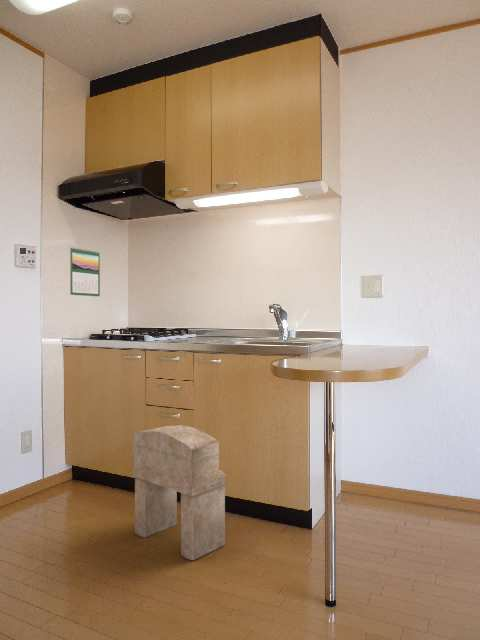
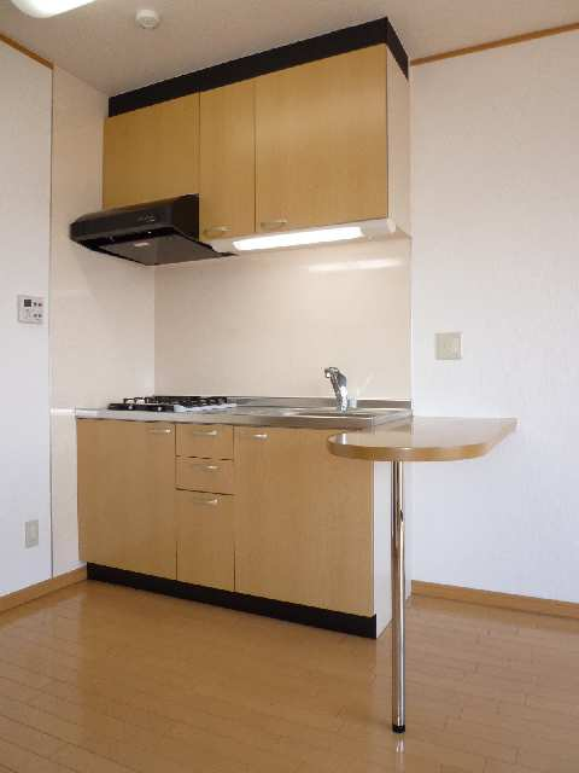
- stool (178, 483)
- calendar (85, 271)
